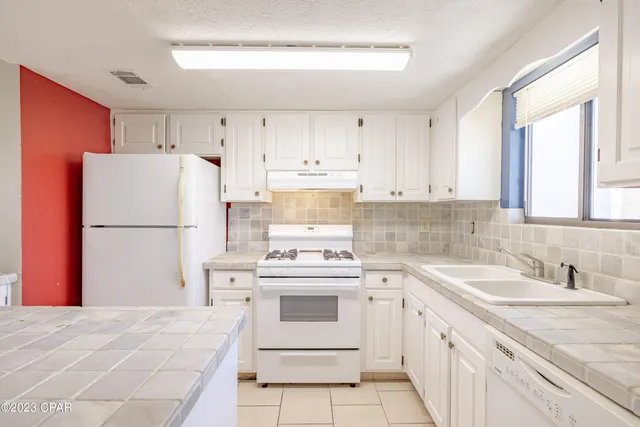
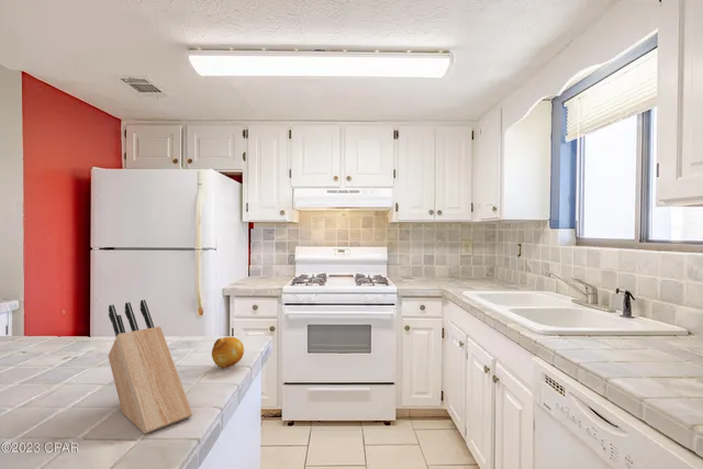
+ knife block (144, 356)
+ fruit (227, 351)
